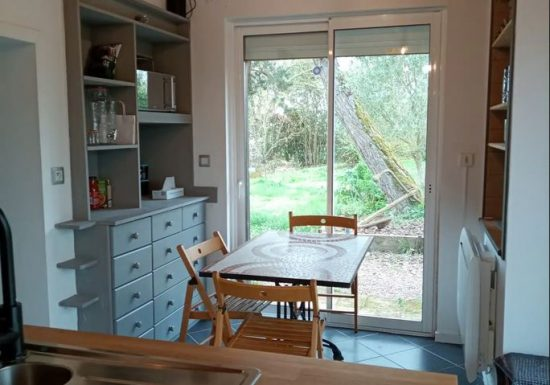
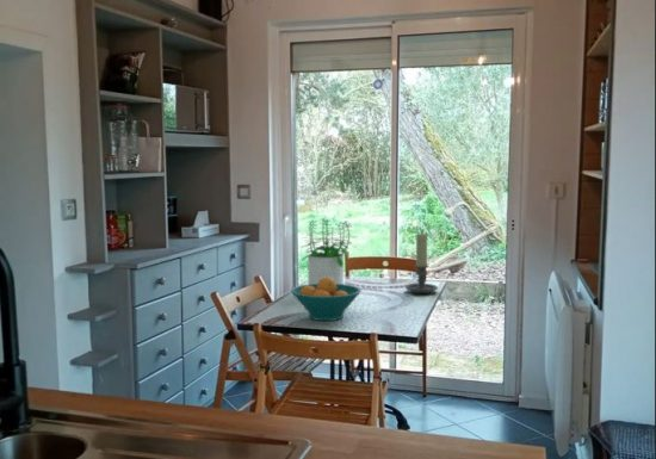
+ candle holder (421, 261)
+ potted plant (328, 254)
+ fruit bowl (326, 297)
